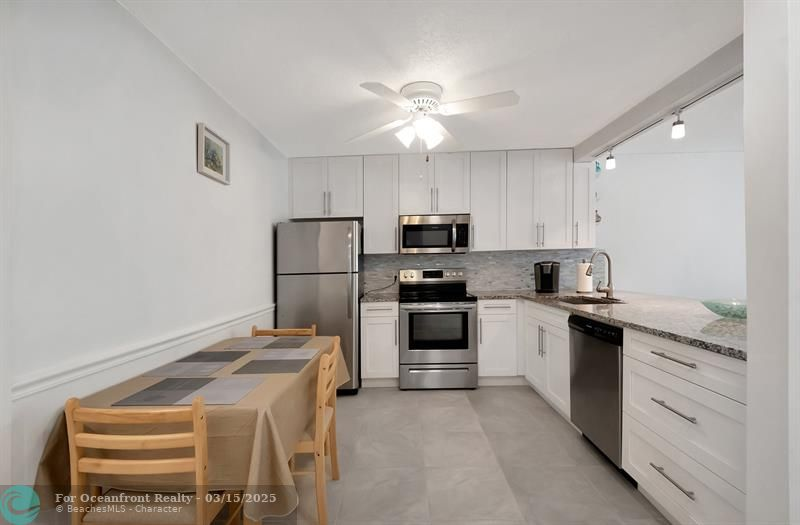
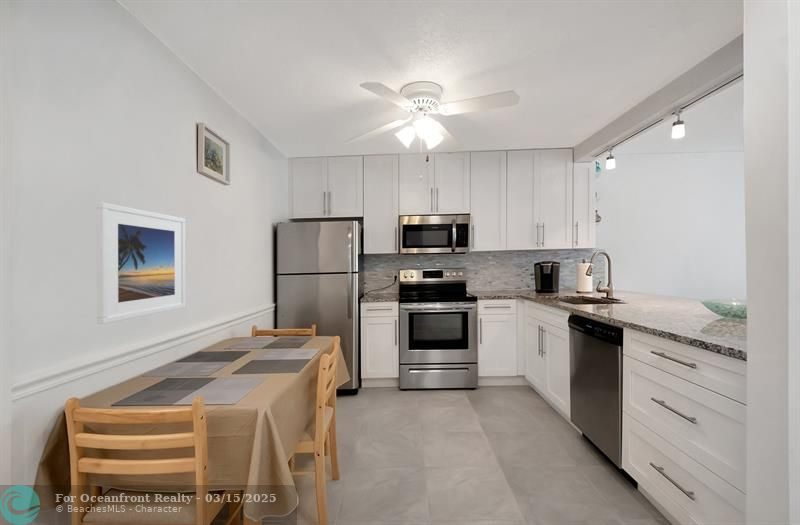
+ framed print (148, 263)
